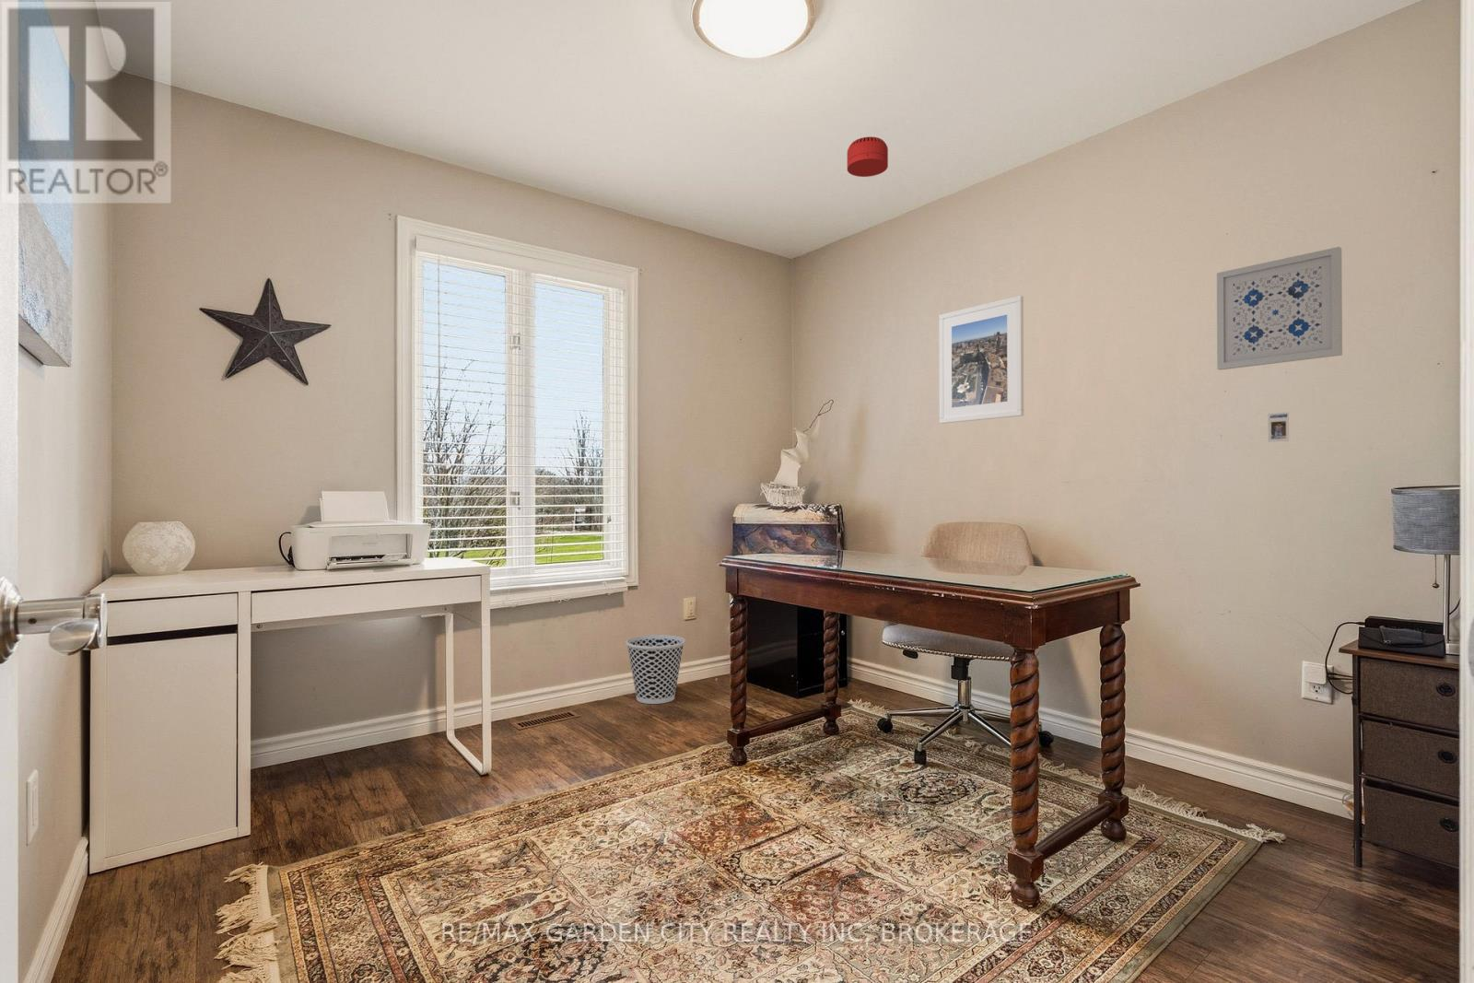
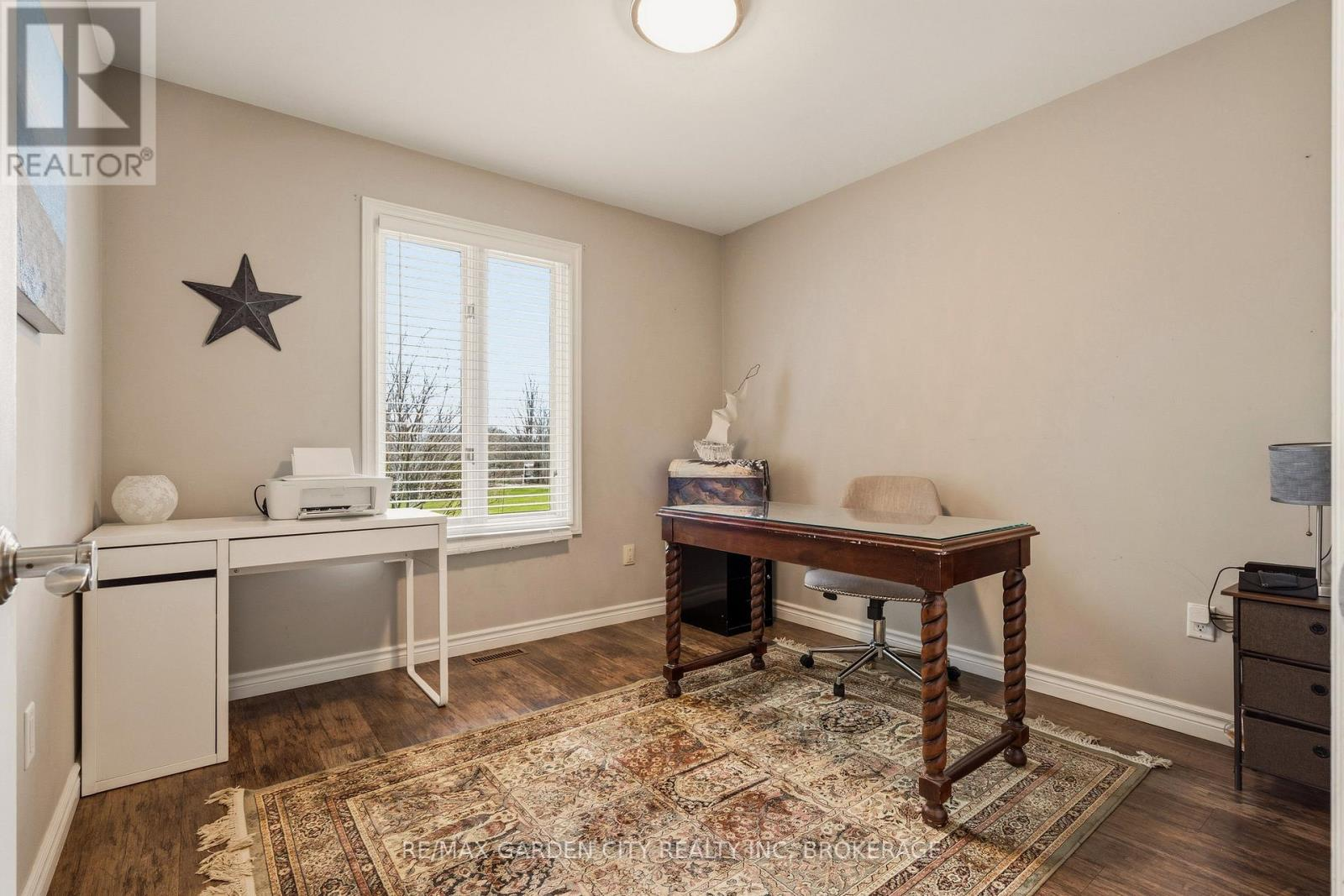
- trading card (1278, 427)
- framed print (978, 362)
- smoke detector (866, 156)
- wastebasket (655, 669)
- wall art (1275, 312)
